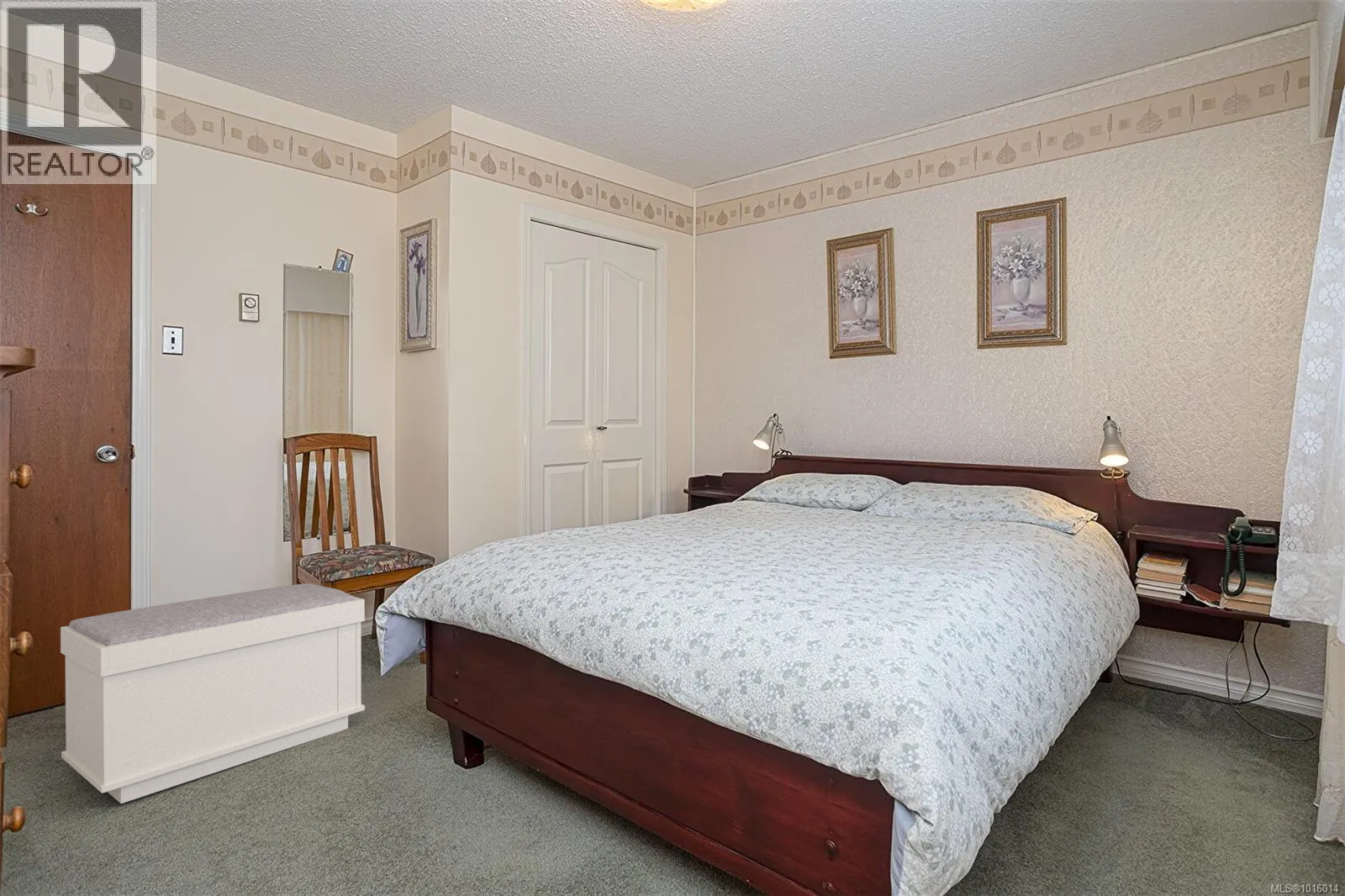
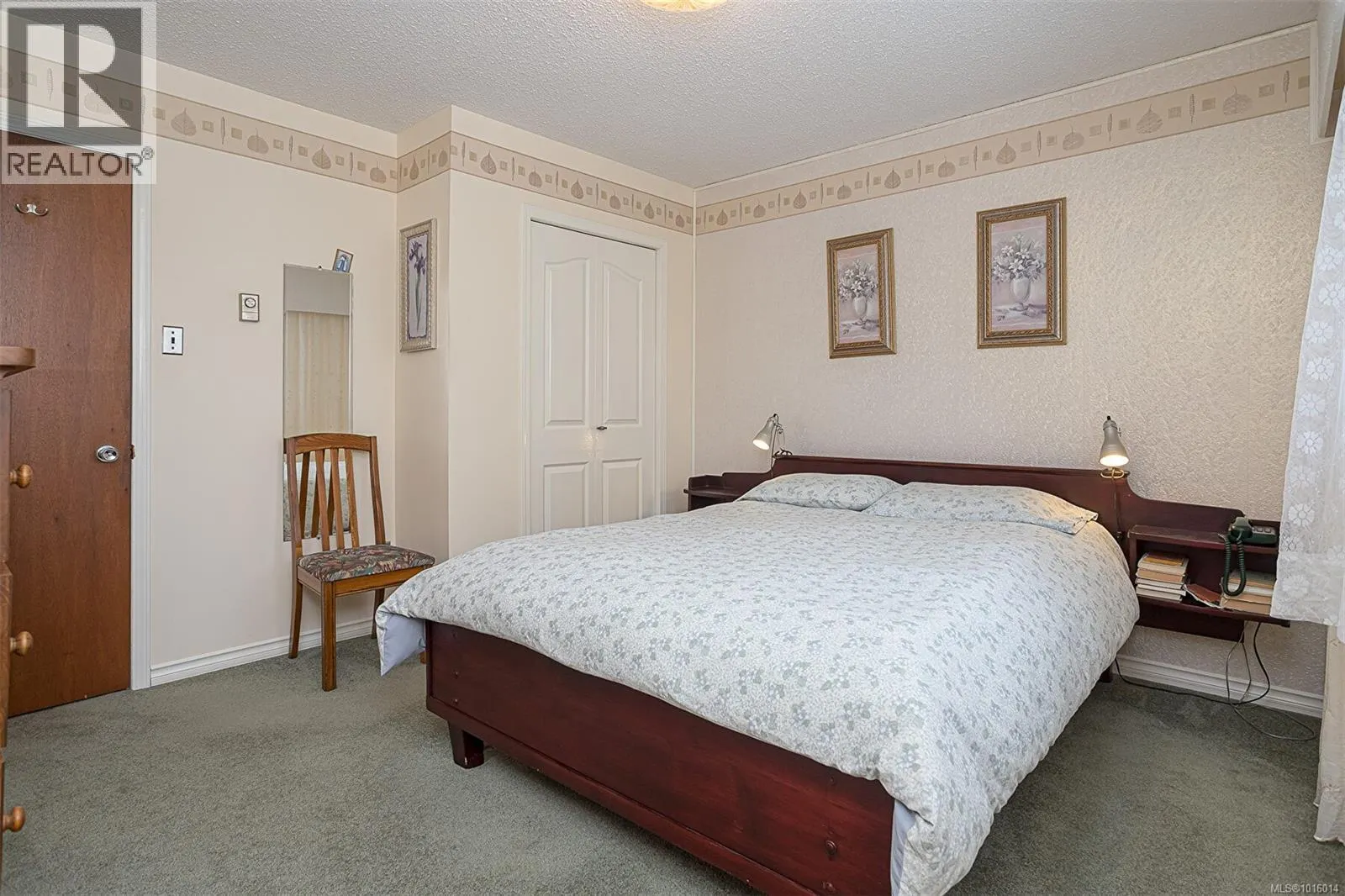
- bench (224, 675)
